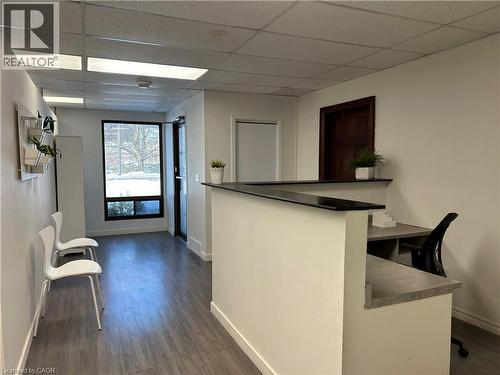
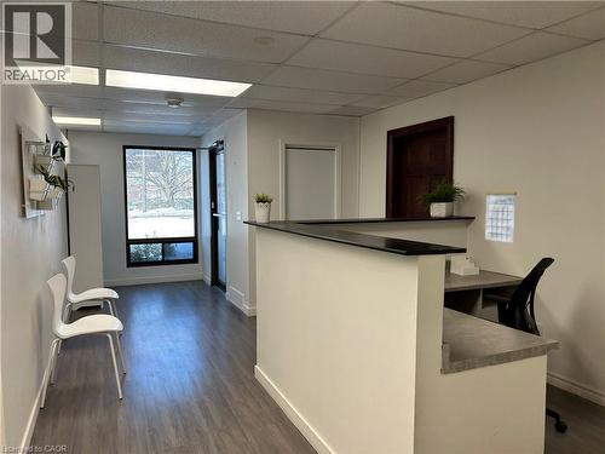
+ calendar (500, 211)
